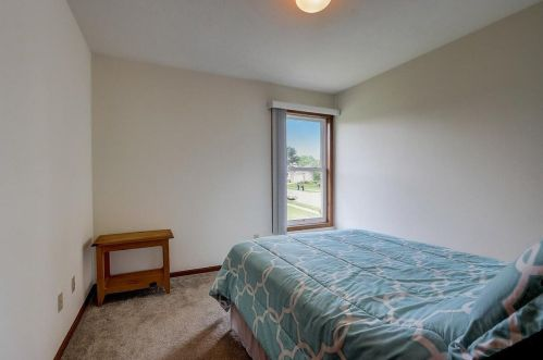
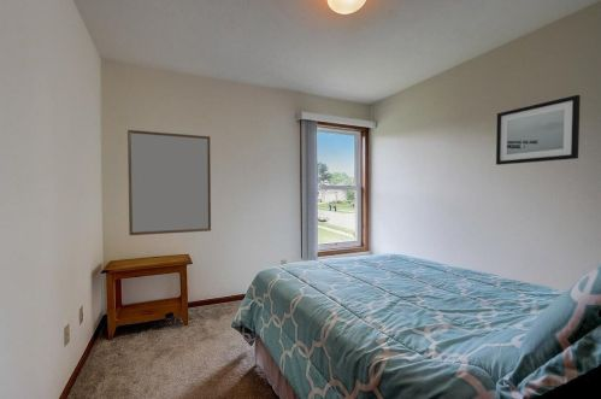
+ wall art (534, 133)
+ home mirror (171, 183)
